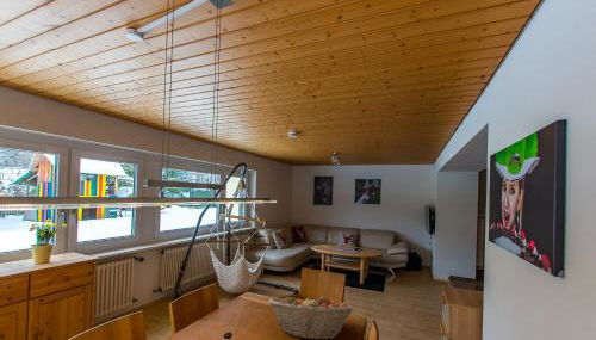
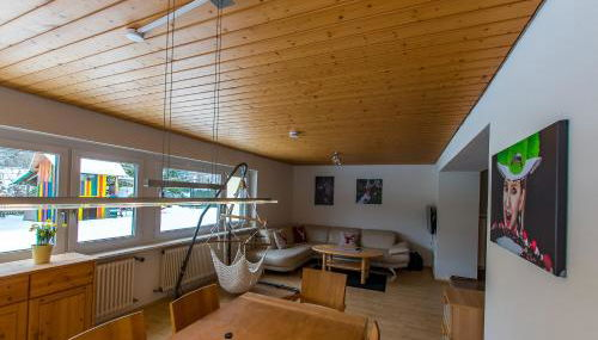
- fruit basket (309, 310)
